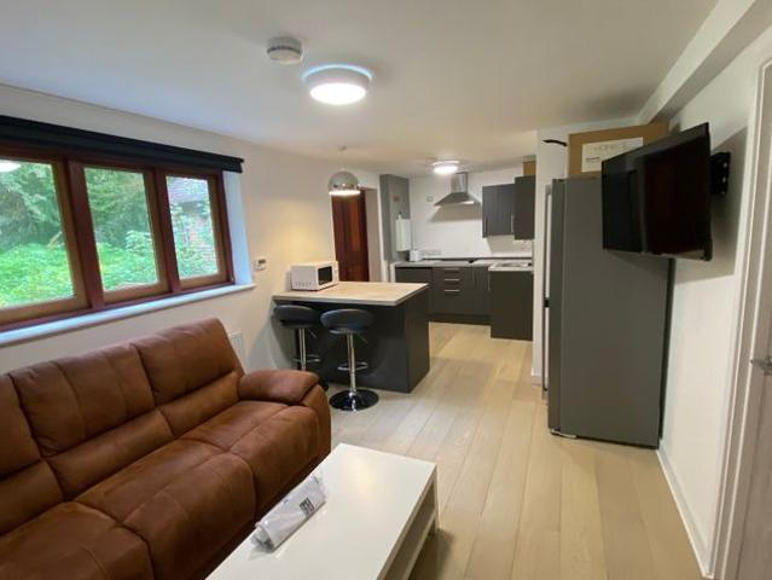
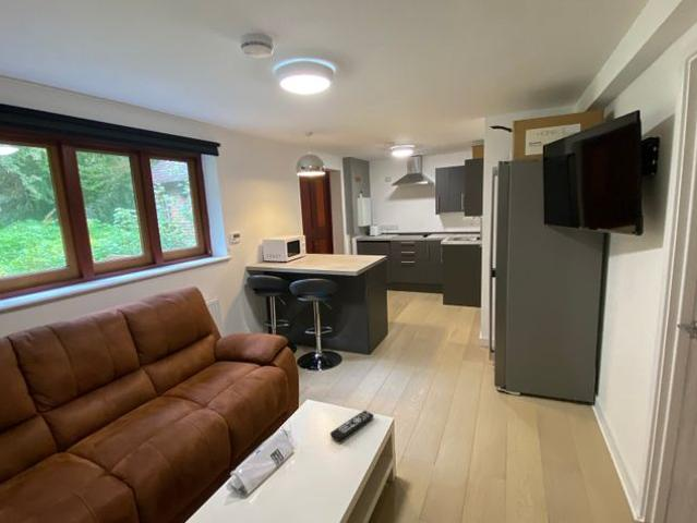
+ remote control (352, 425)
